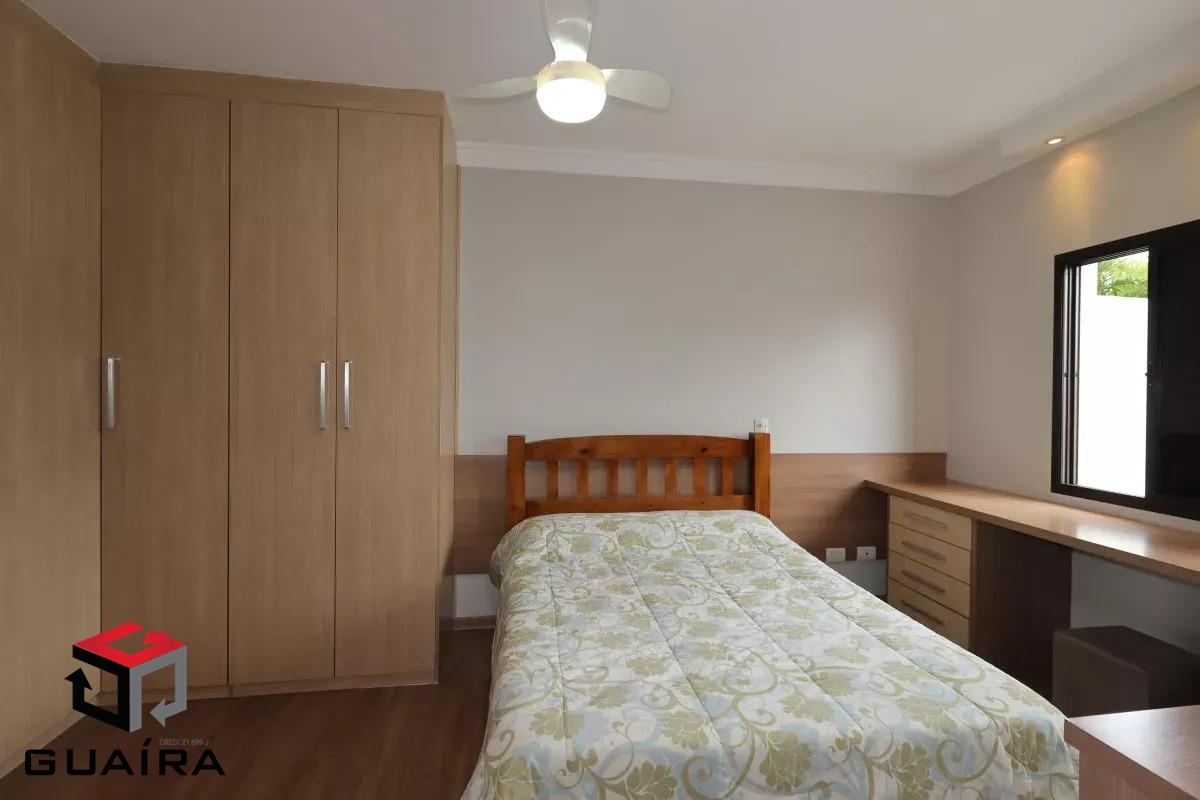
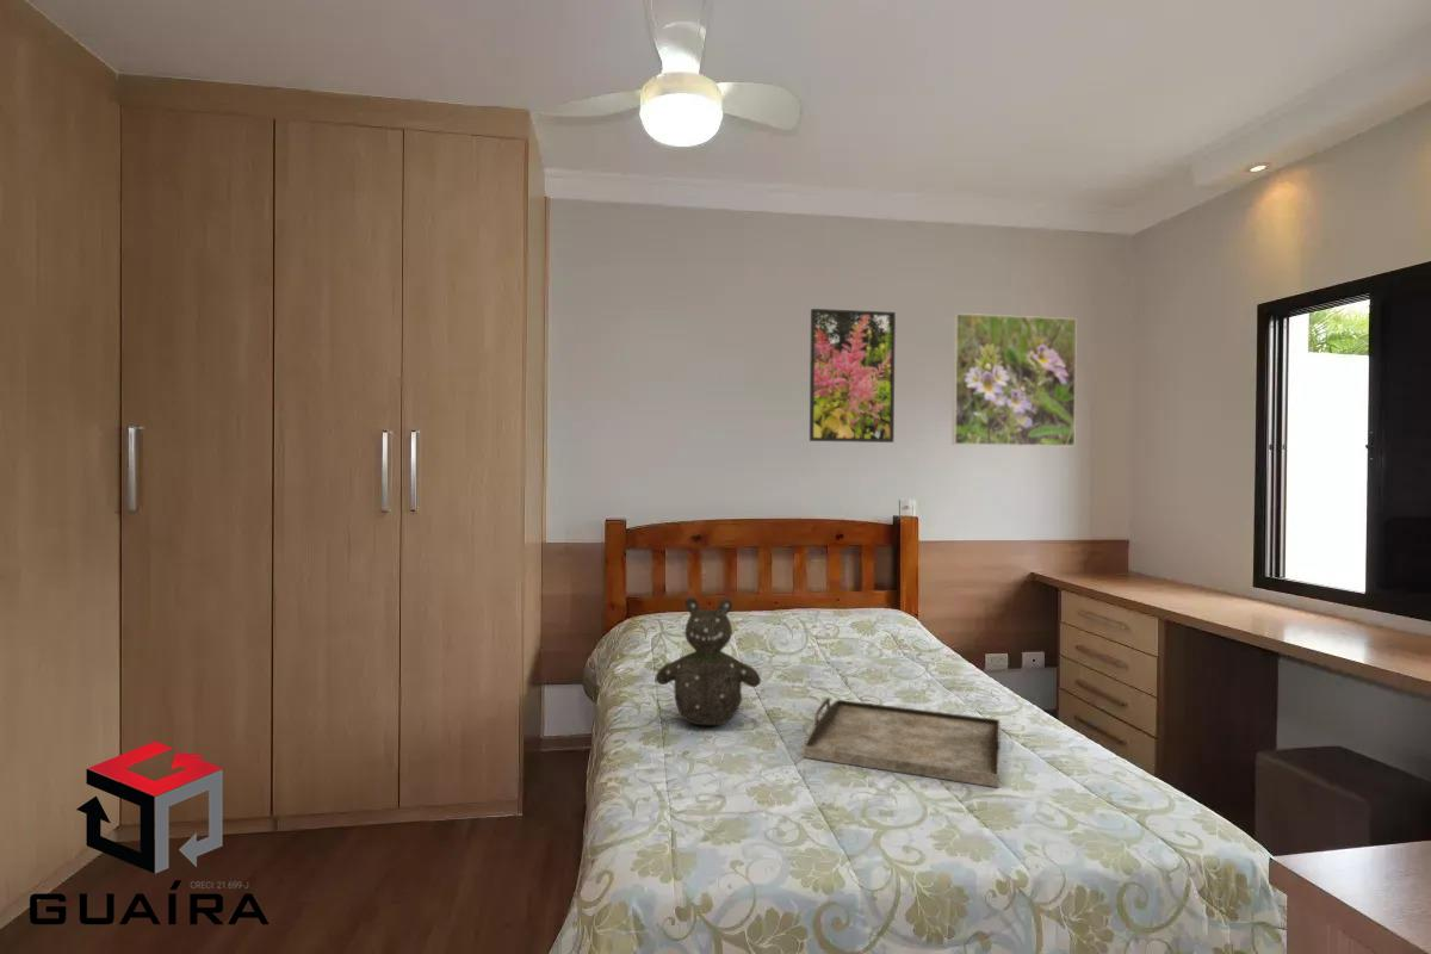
+ serving tray (906, 727)
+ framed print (851, 376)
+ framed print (1014, 380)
+ teddy bear (708, 656)
